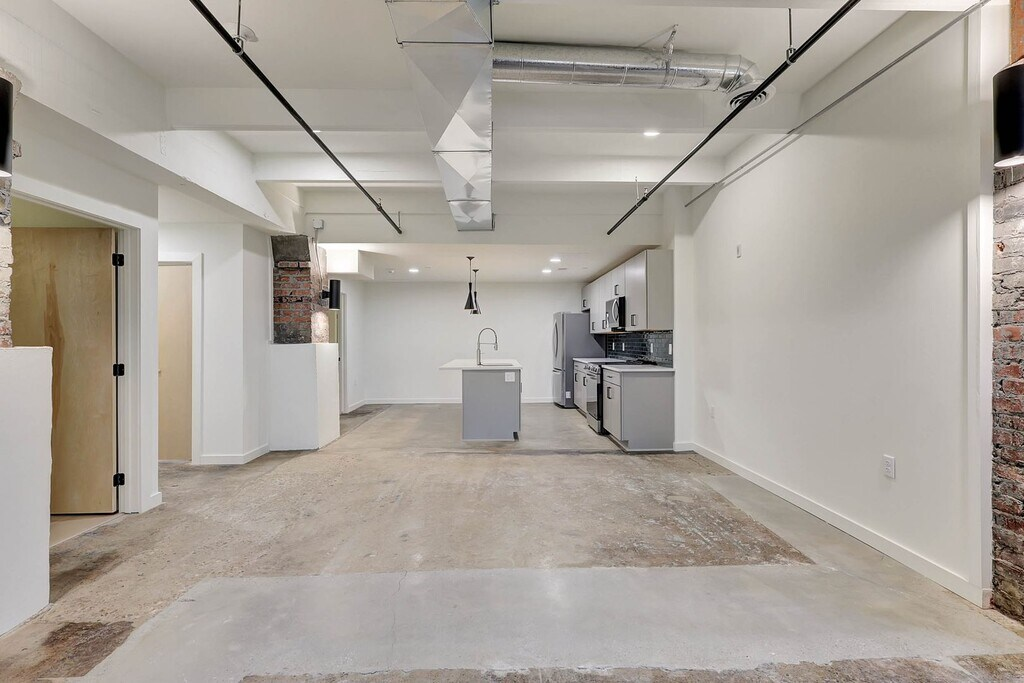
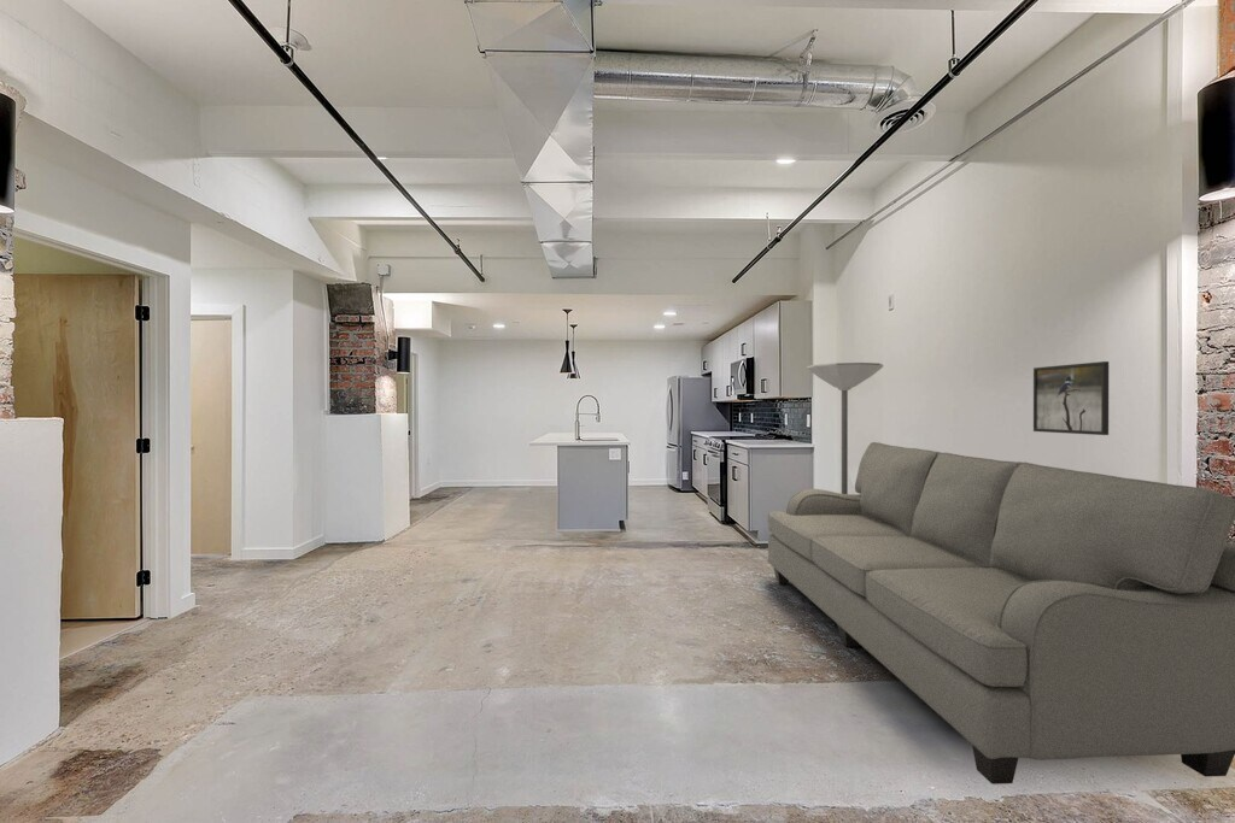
+ floor lamp (844, 465)
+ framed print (1067, 399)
+ sofa (925, 548)
